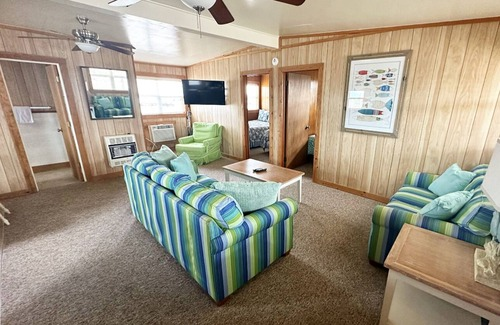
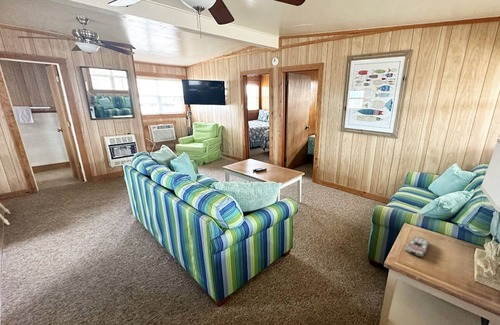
+ remote control (417, 245)
